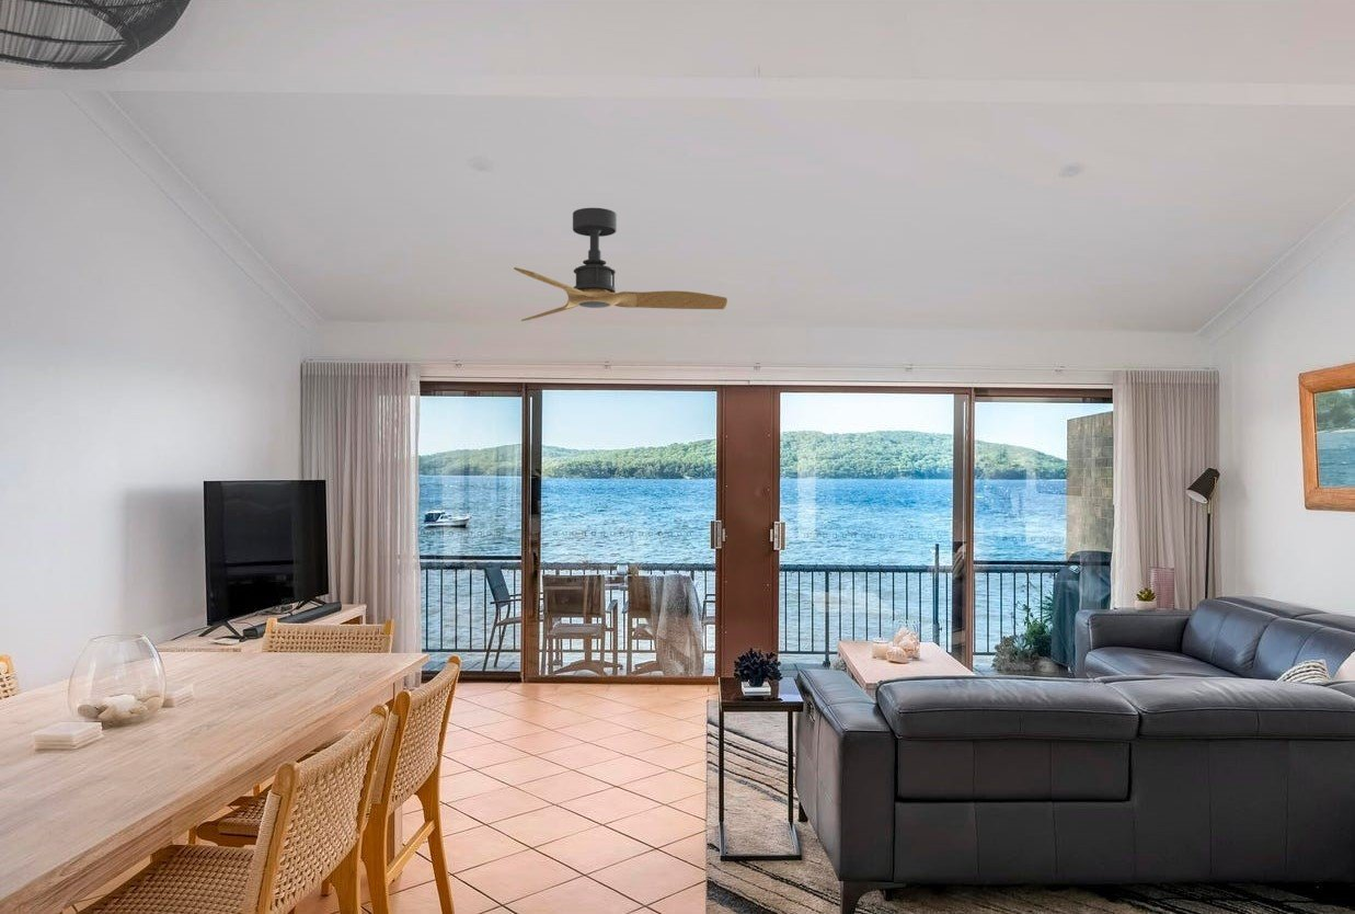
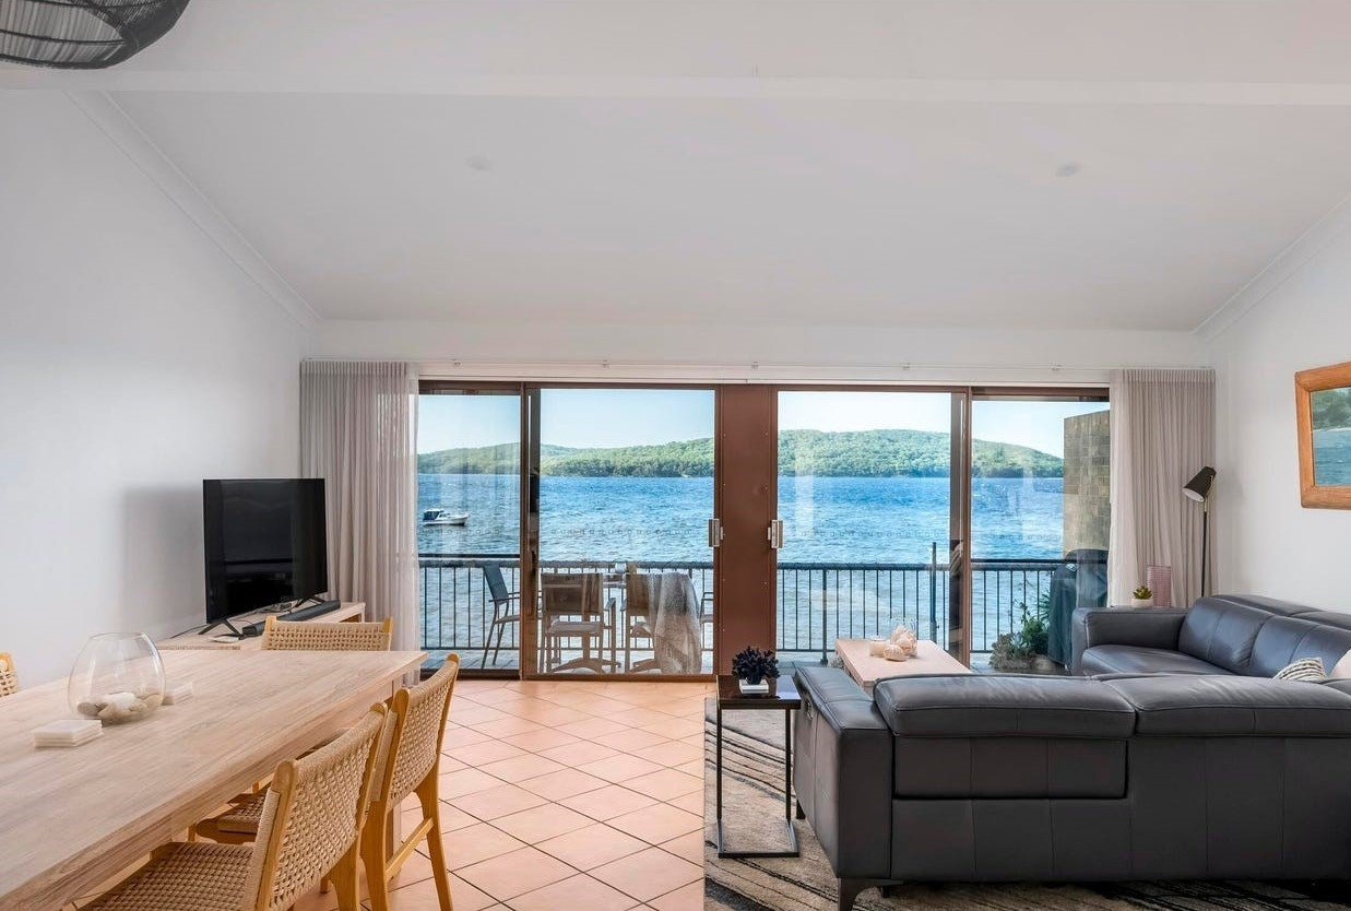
- ceiling fan (613, 270)
